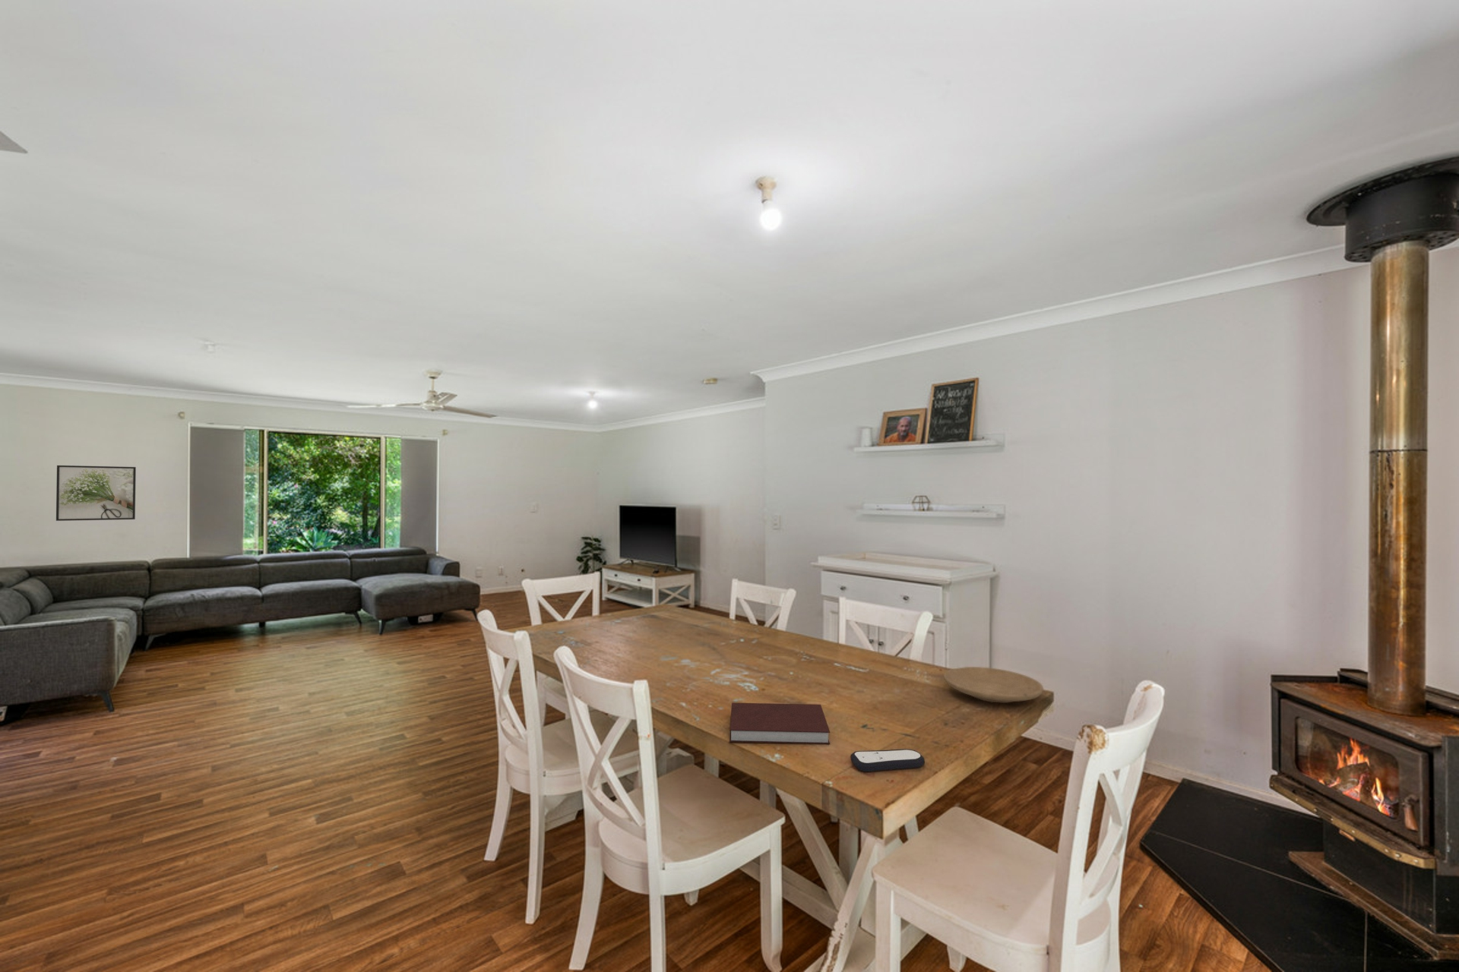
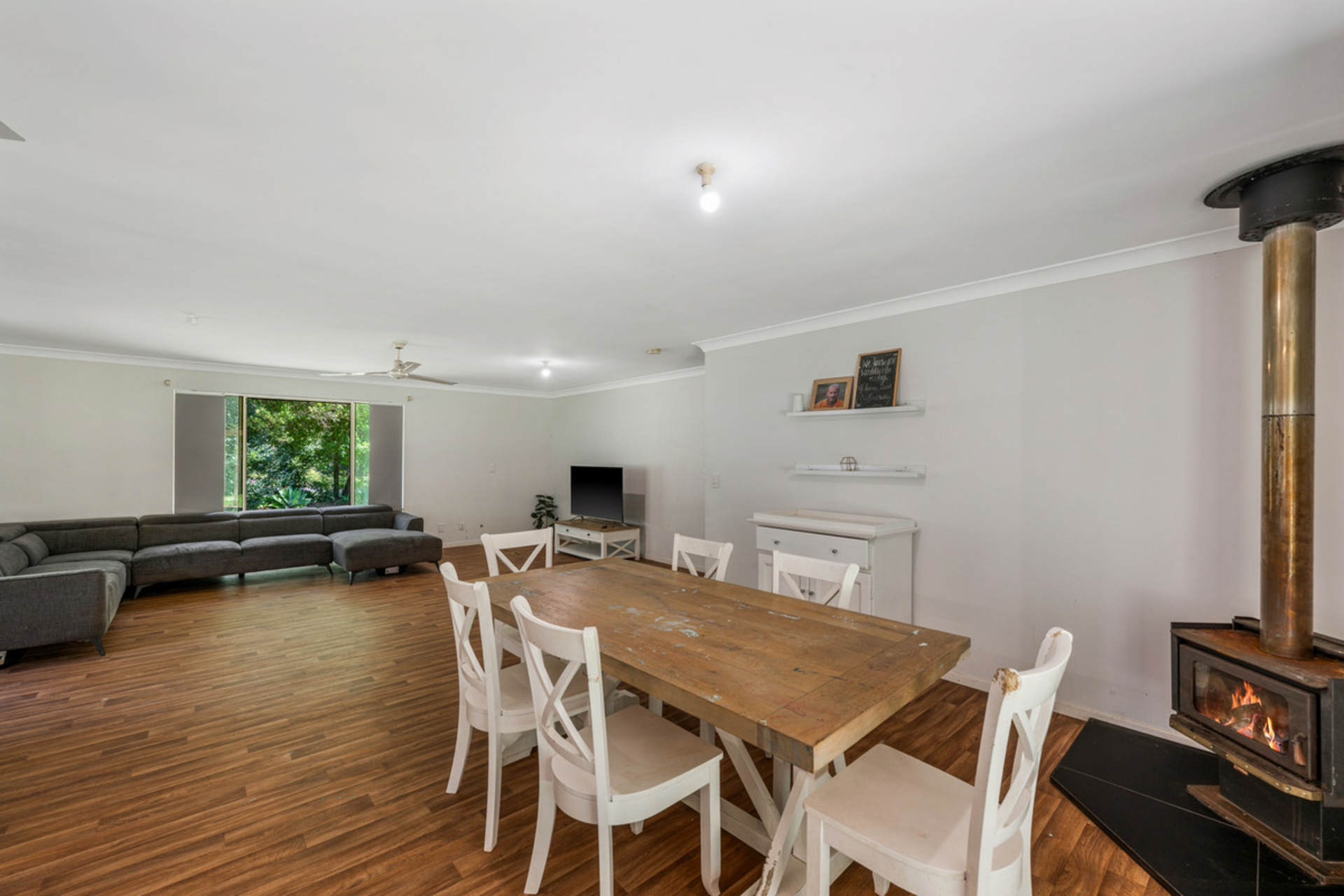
- remote control (888, 759)
- plate (991, 688)
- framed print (97, 493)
- notebook (777, 721)
